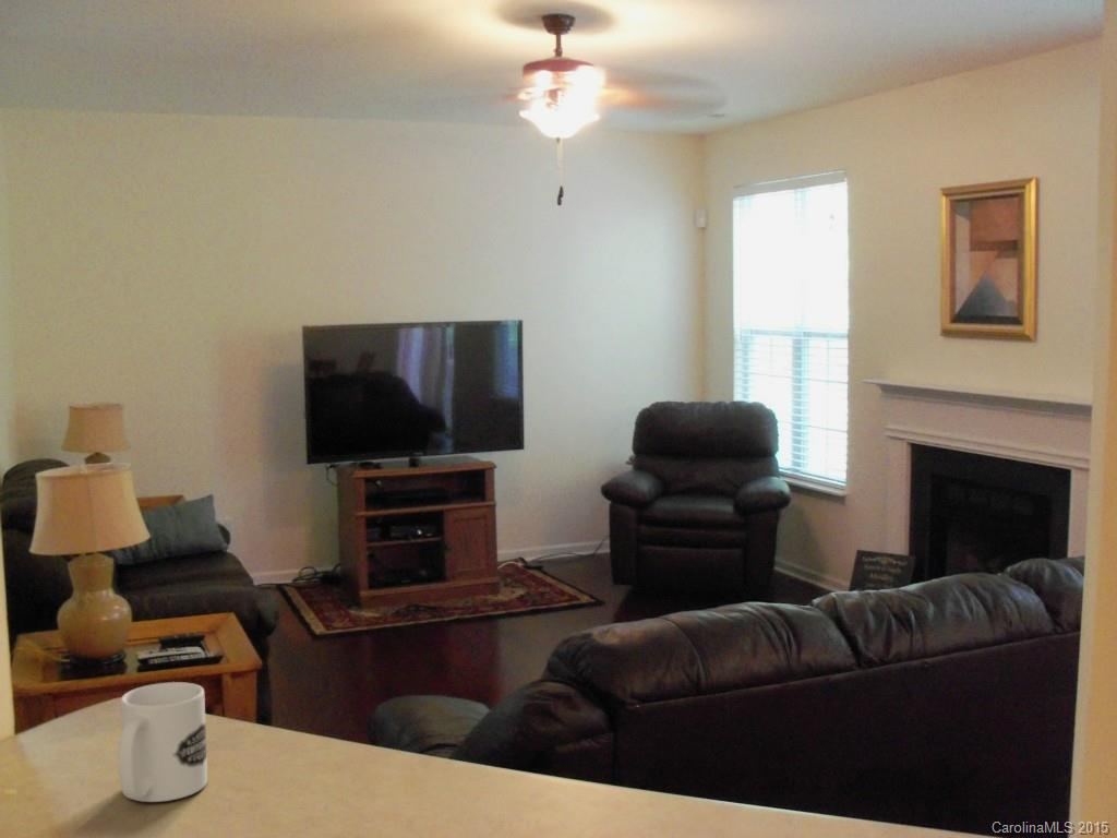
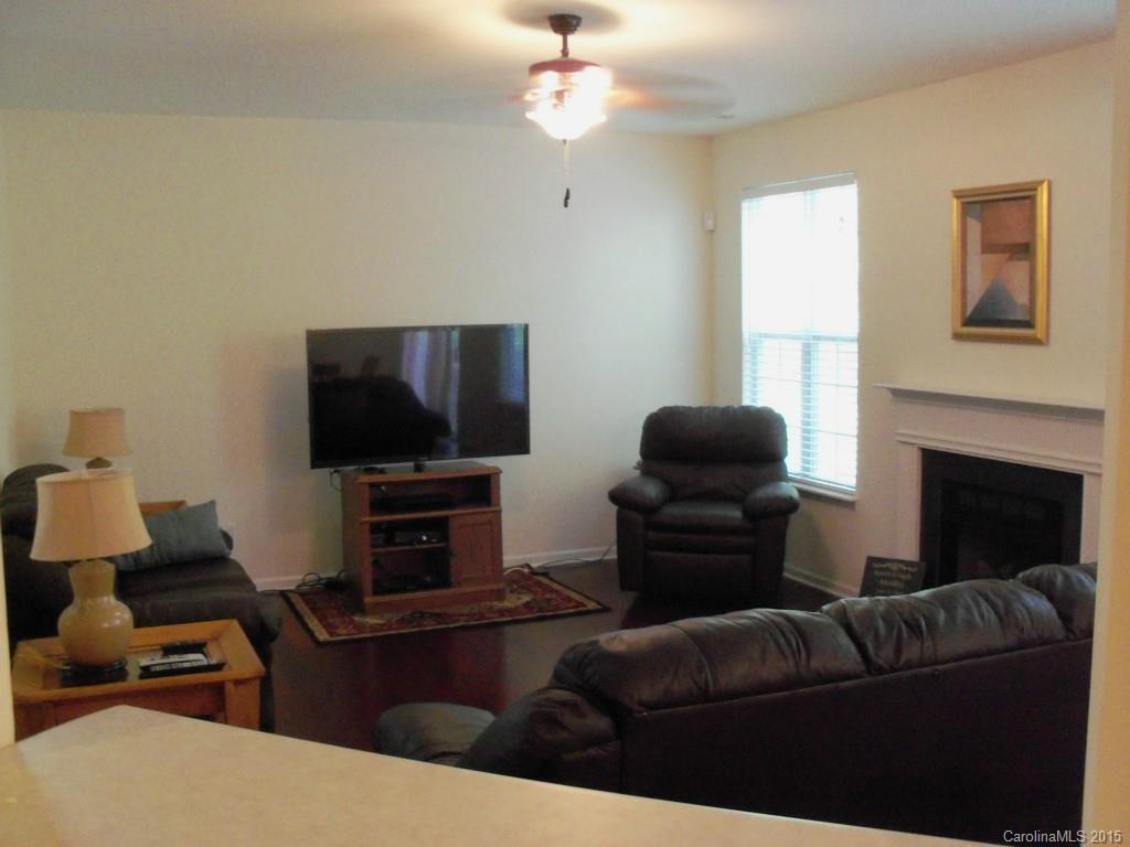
- mug (155, 745)
